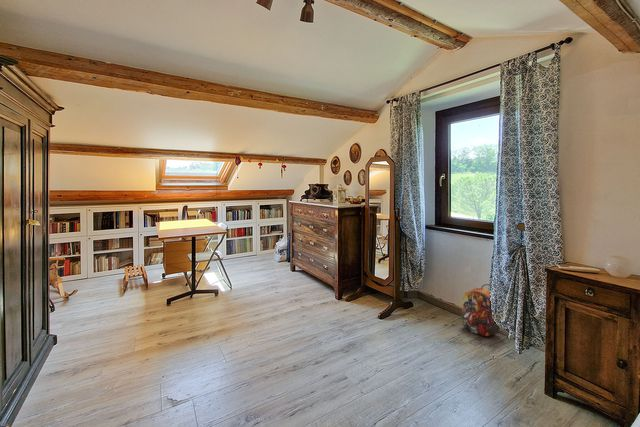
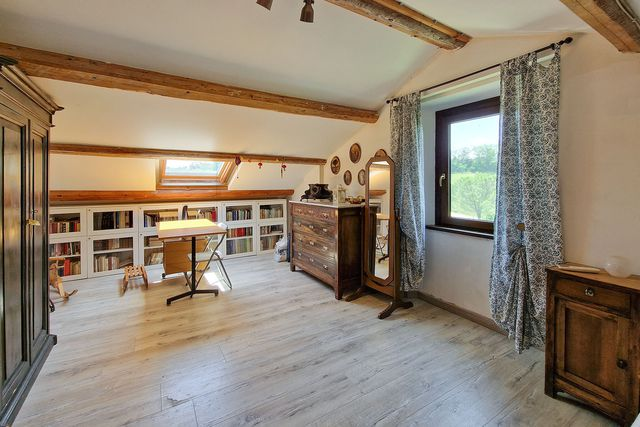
- backpack (481, 308)
